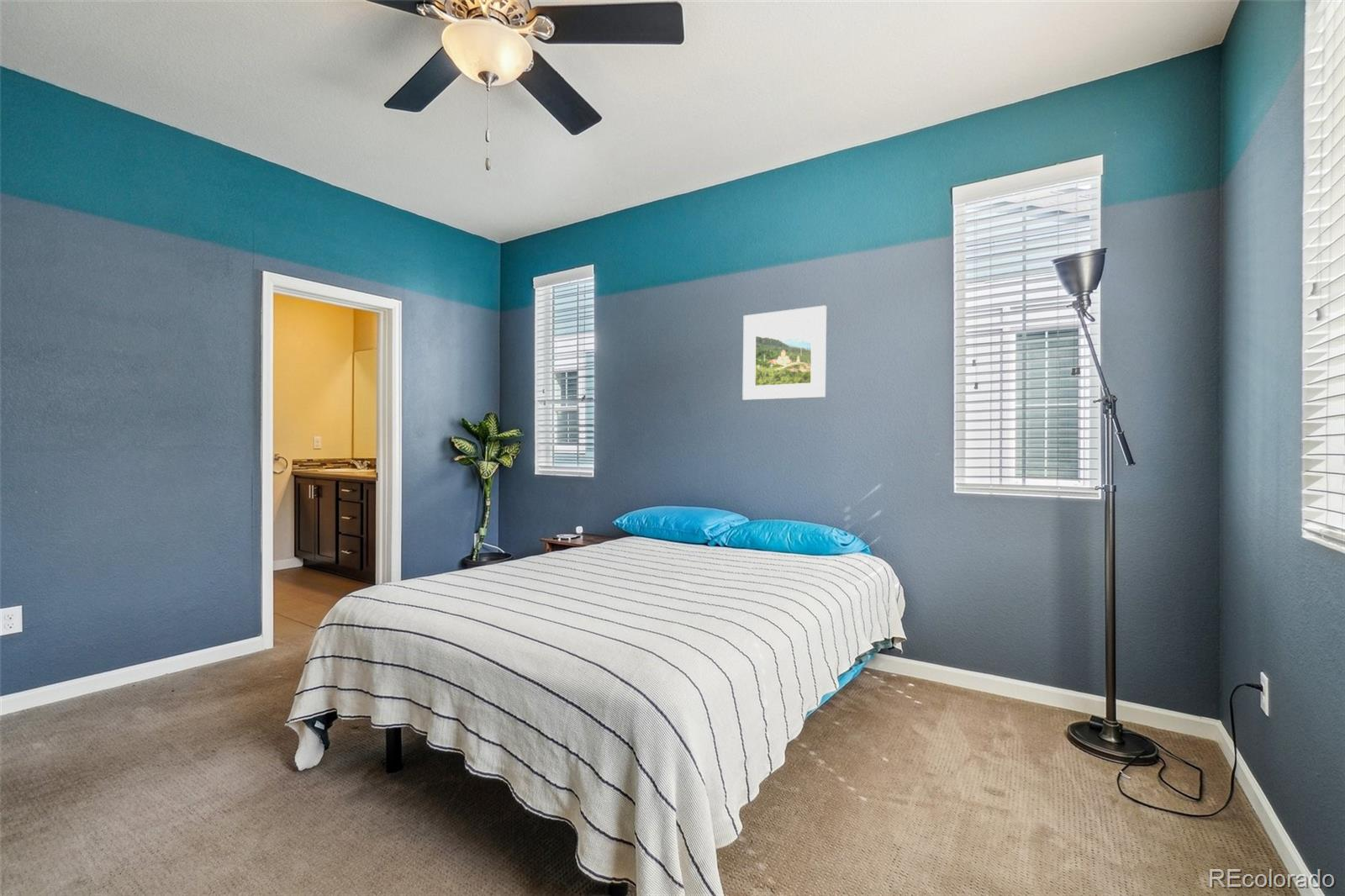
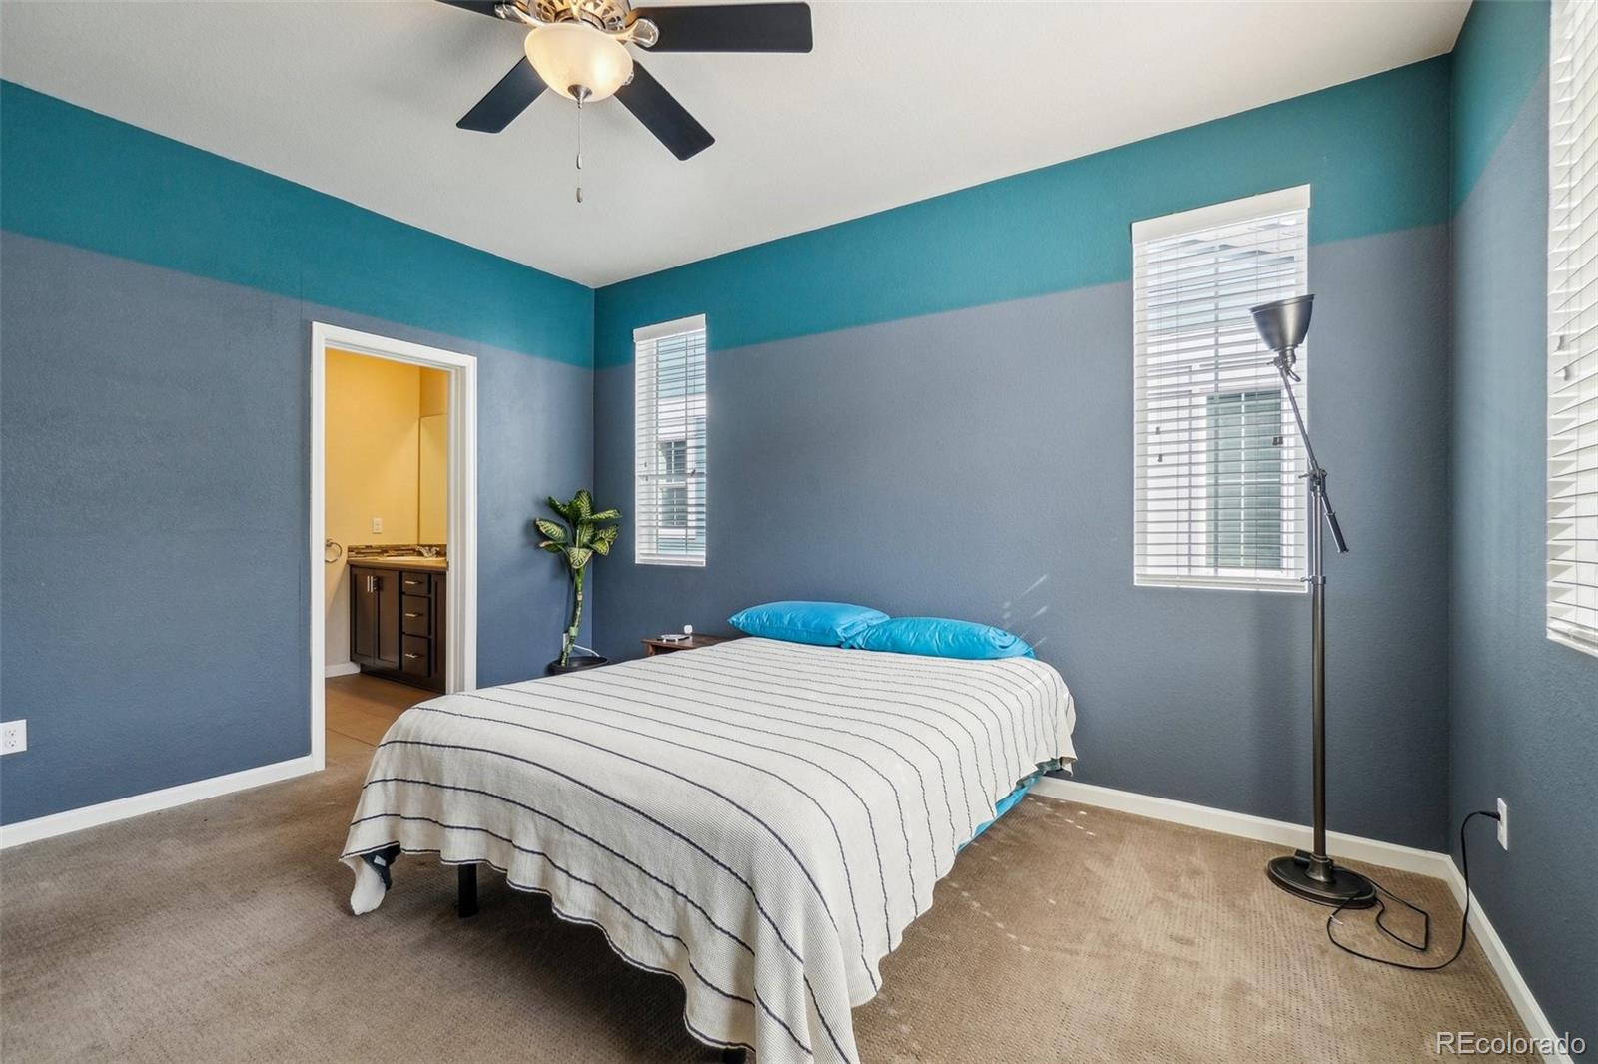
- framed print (783, 355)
